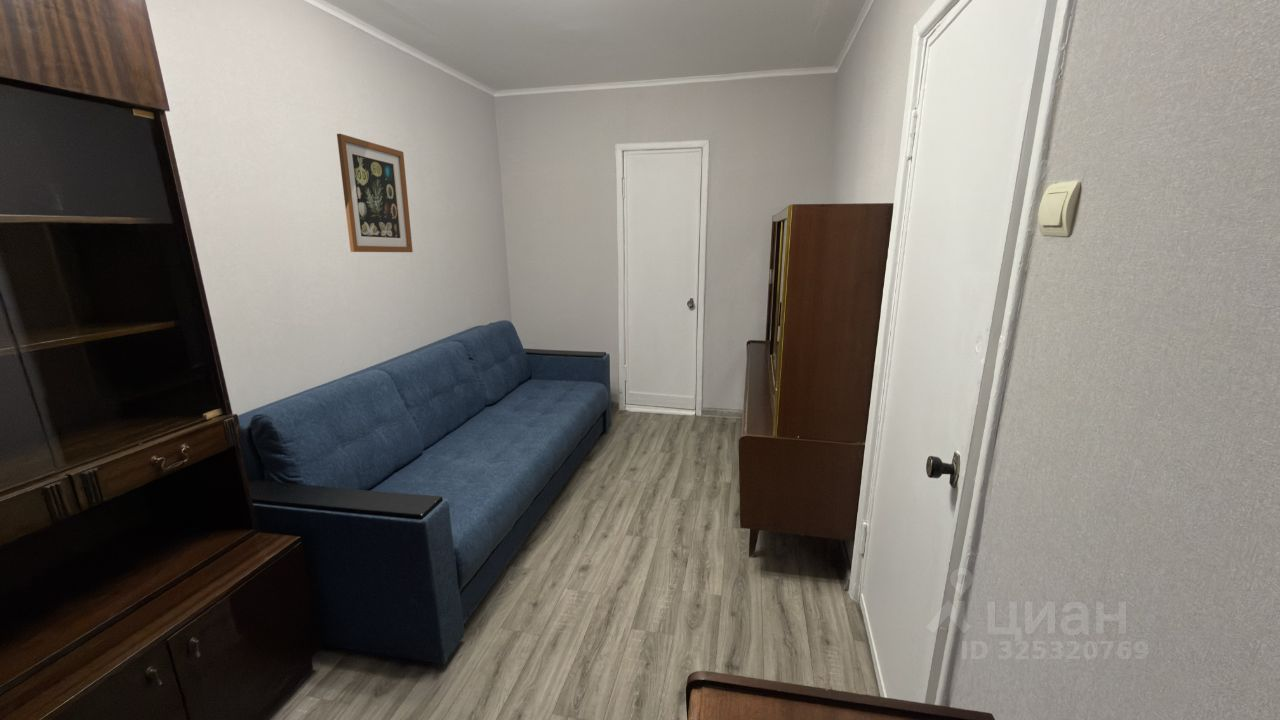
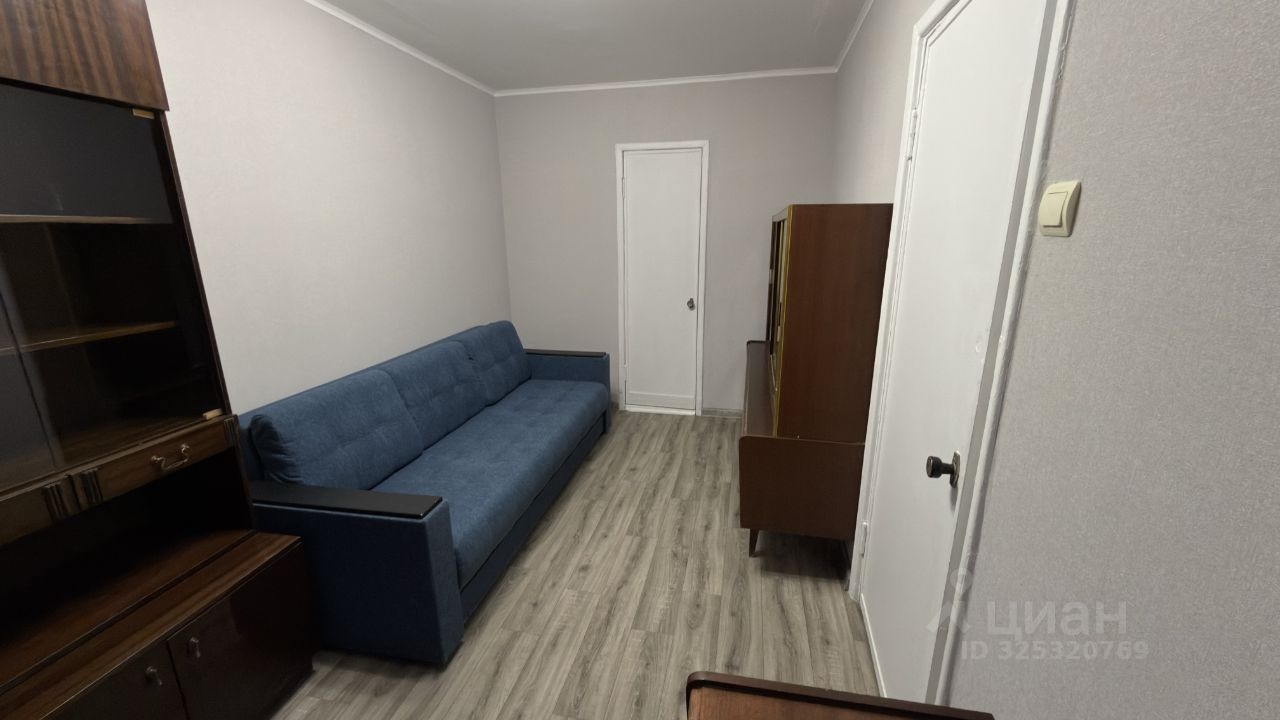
- wall art (378, 198)
